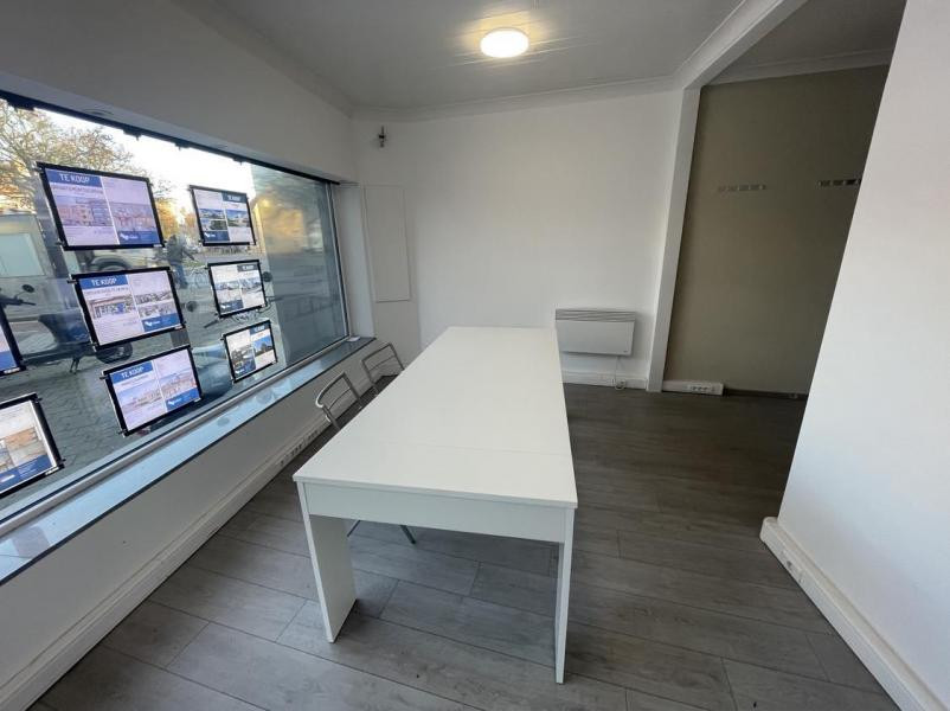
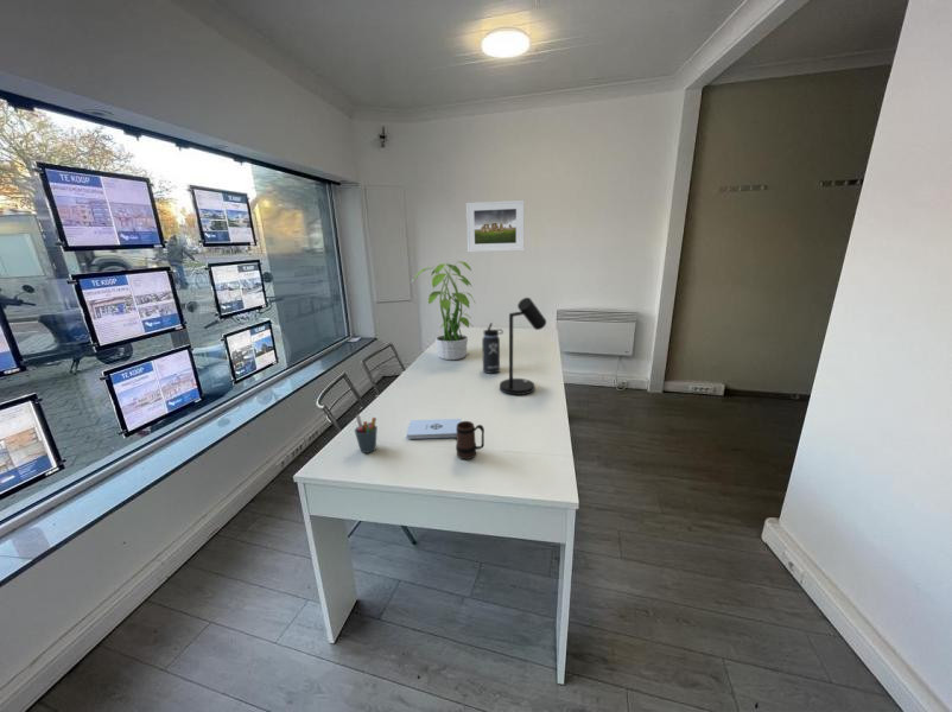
+ notepad (434, 427)
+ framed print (495, 227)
+ potted plant (445, 310)
+ thermos bottle (493, 347)
+ pen holder (366, 433)
+ mug (470, 439)
+ desk lamp (512, 343)
